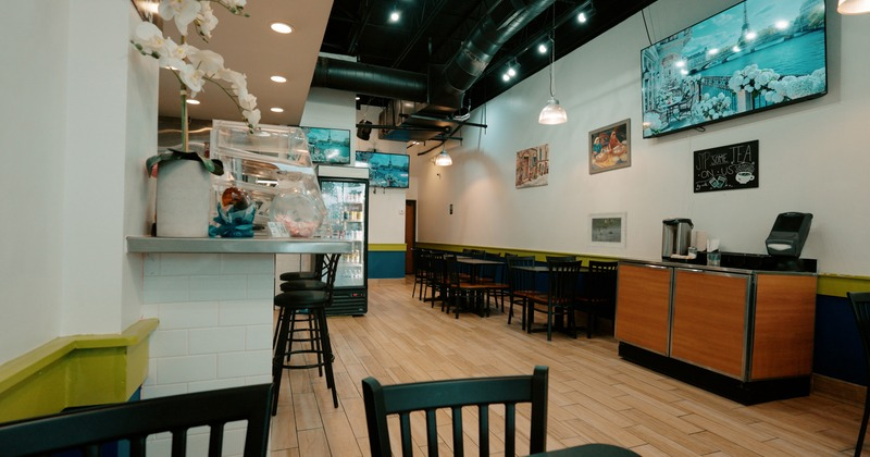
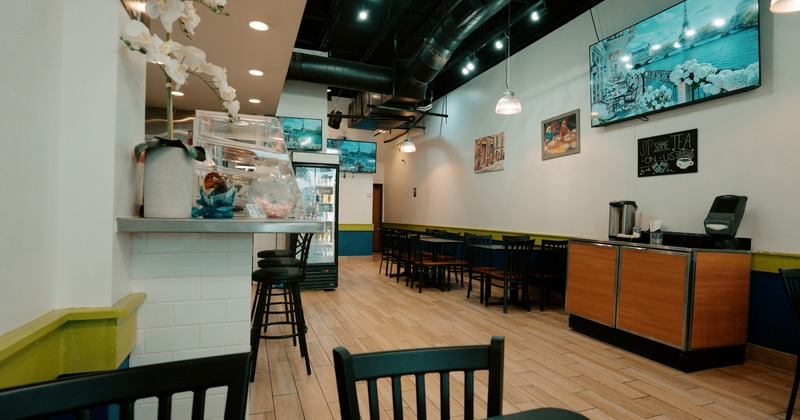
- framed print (606, 230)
